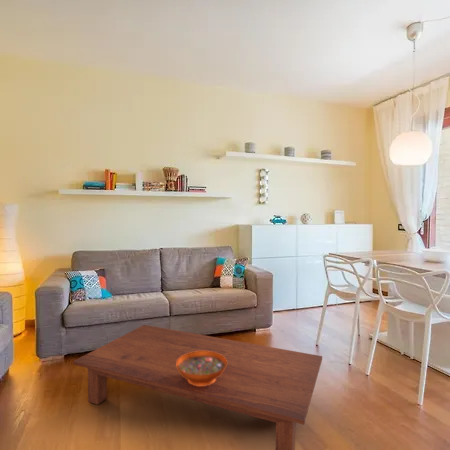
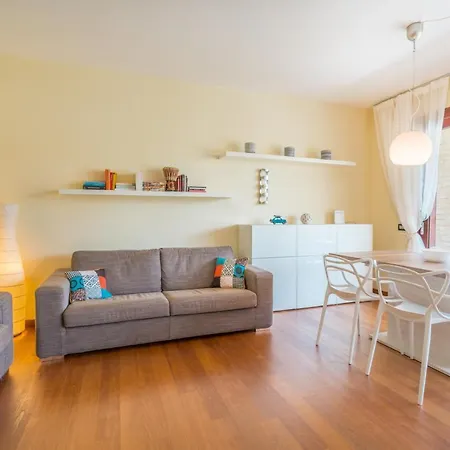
- coffee table (200, 386)
- decorative bowl (201, 369)
